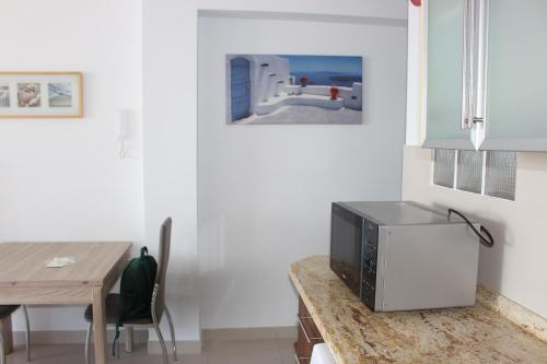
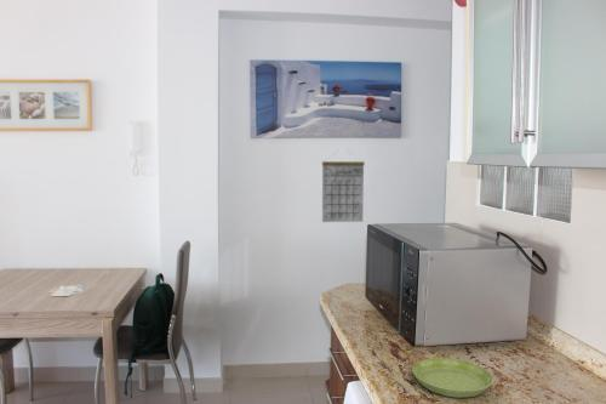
+ calendar (343, 184)
+ saucer (451, 377)
